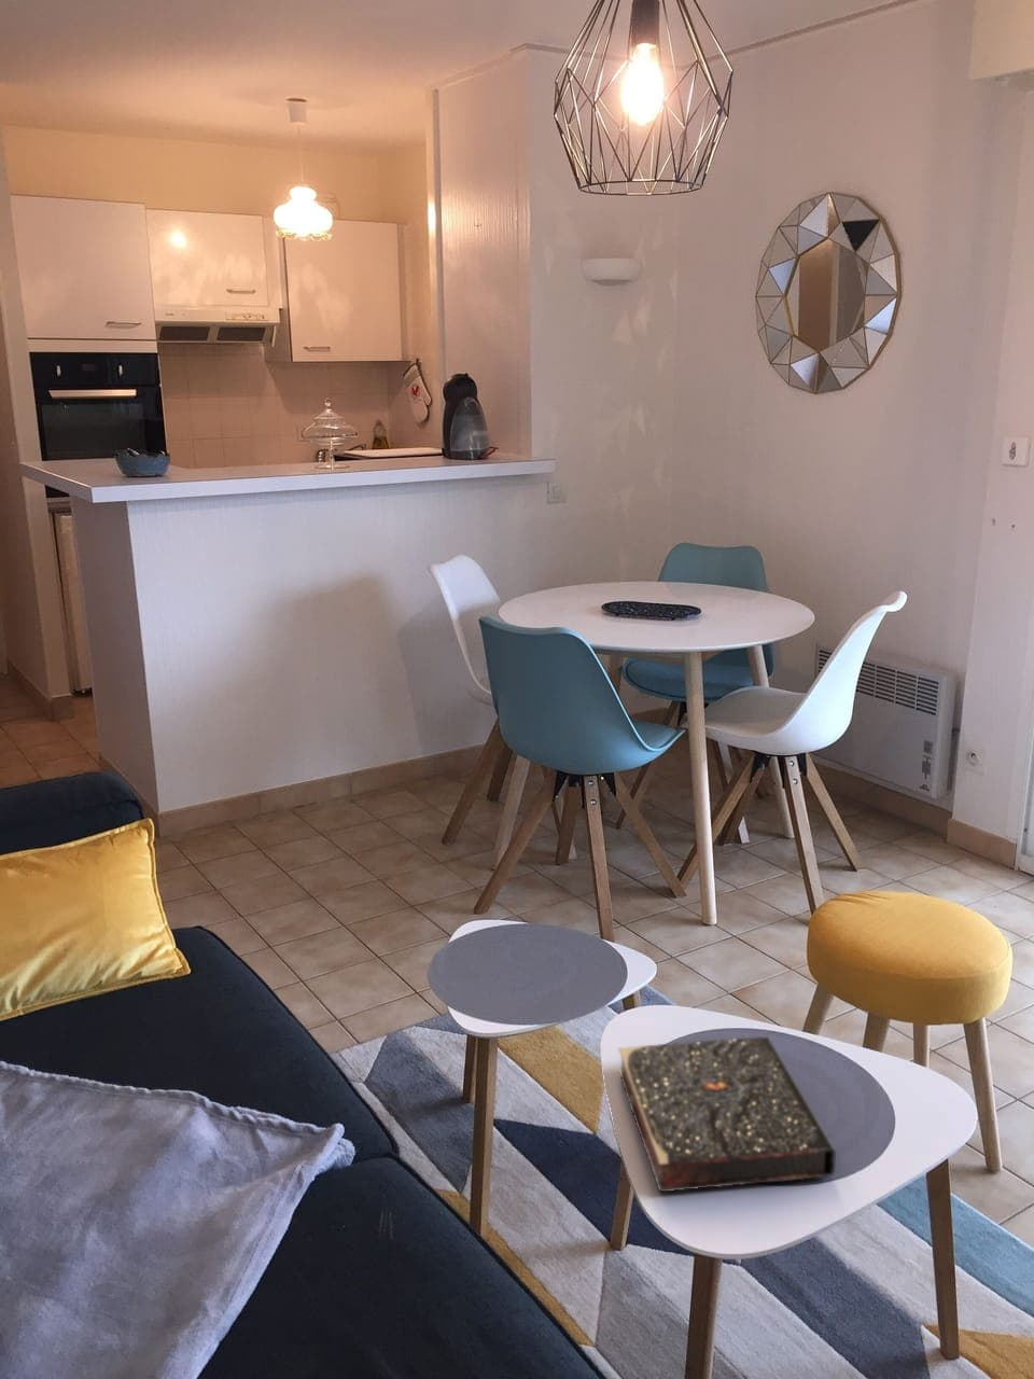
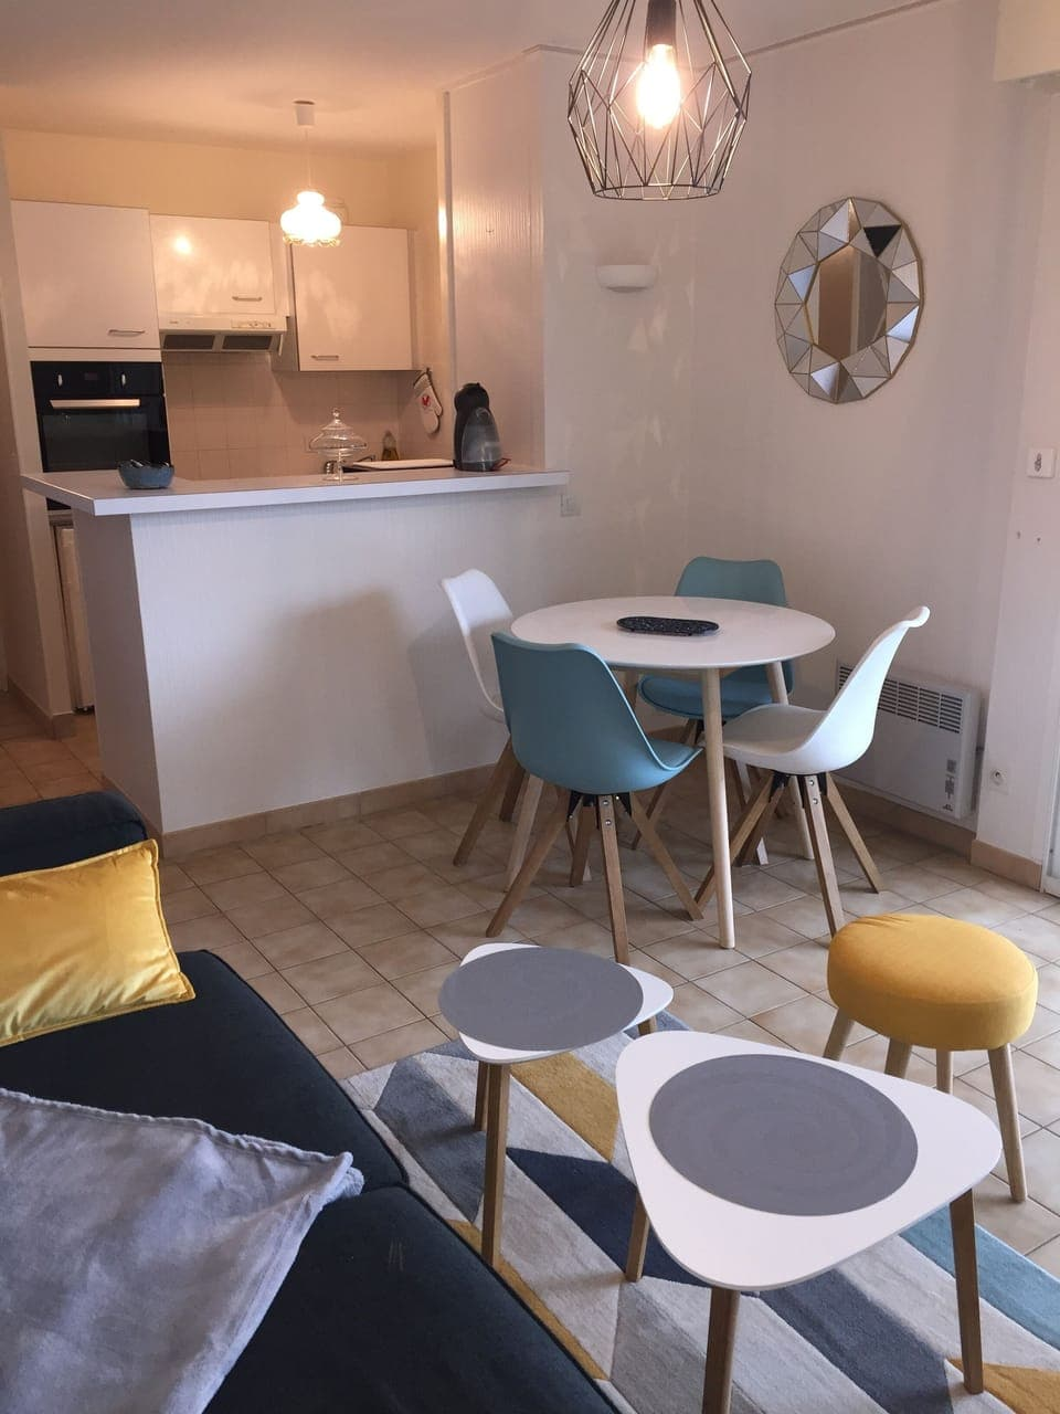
- book (719, 1105)
